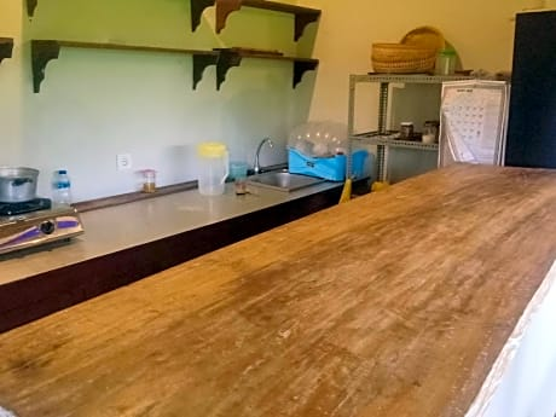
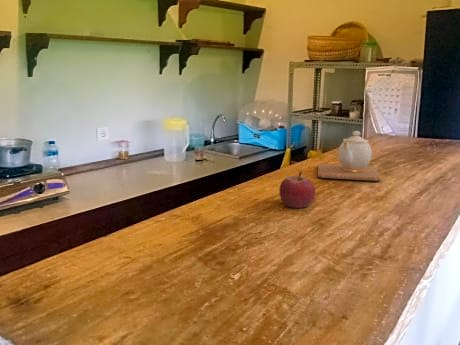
+ fruit (297, 188)
+ teapot (349, 152)
